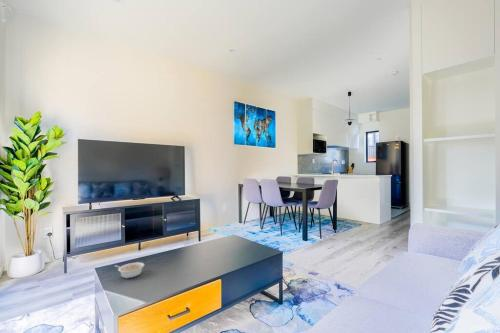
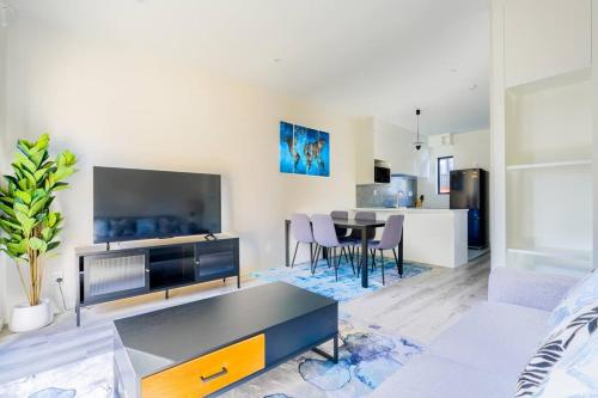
- legume (130, 270)
